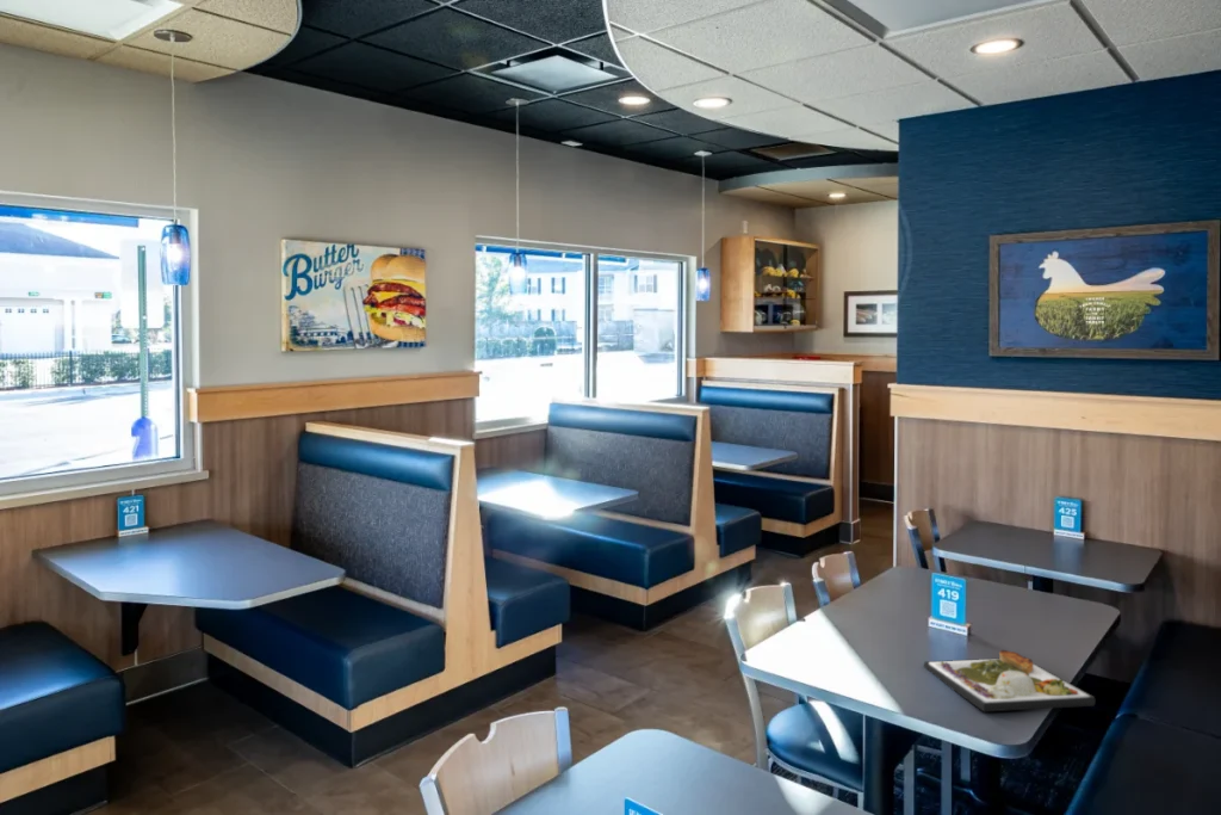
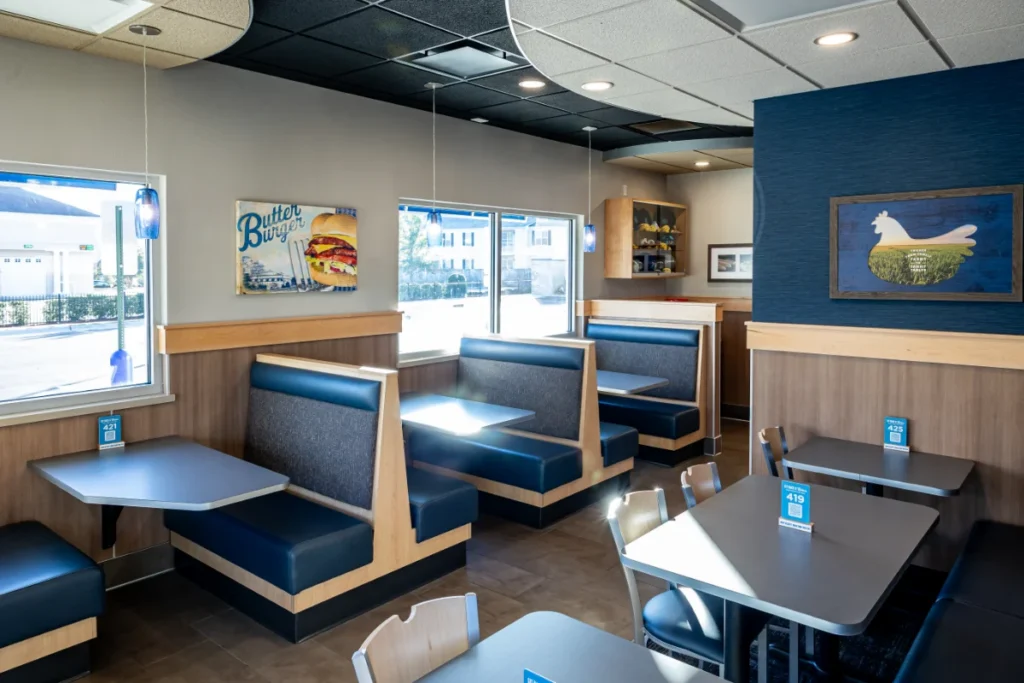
- dinner plate (1004, 677)
